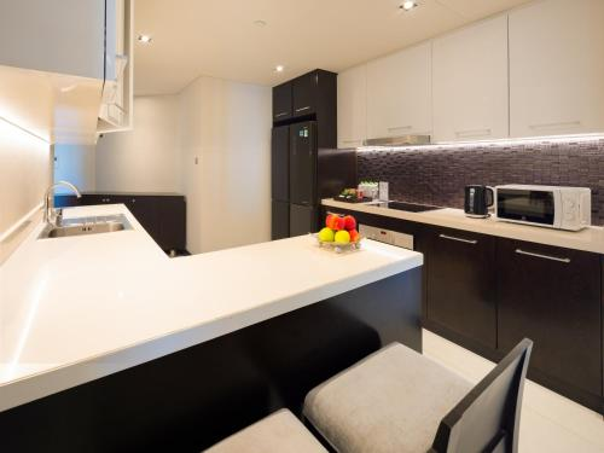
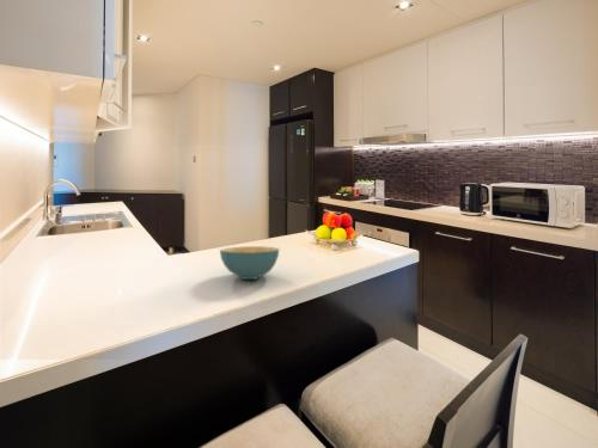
+ cereal bowl (250, 263)
